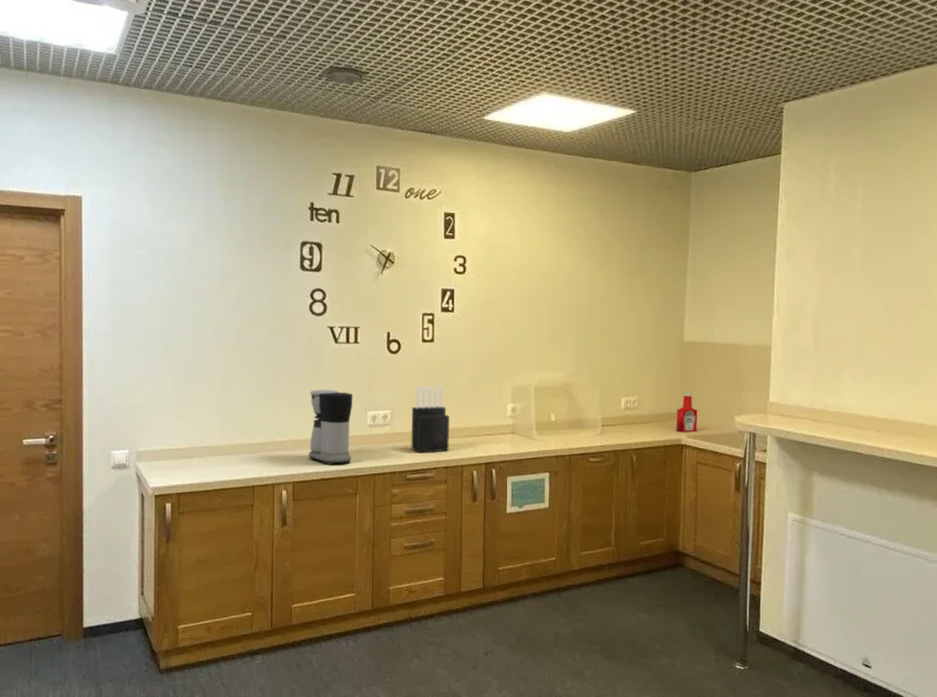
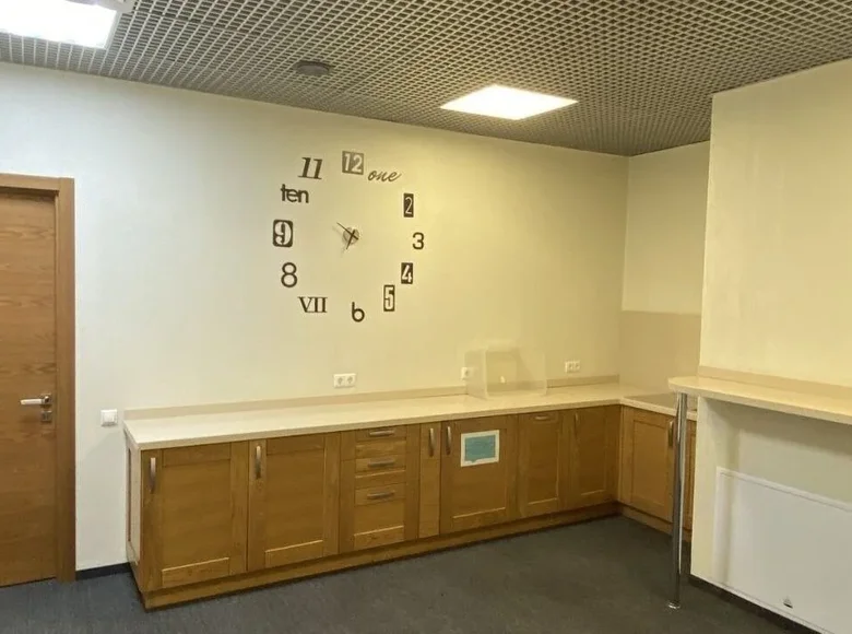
- coffee maker (334, 425)
- soap bottle (687, 411)
- knife block (431, 418)
